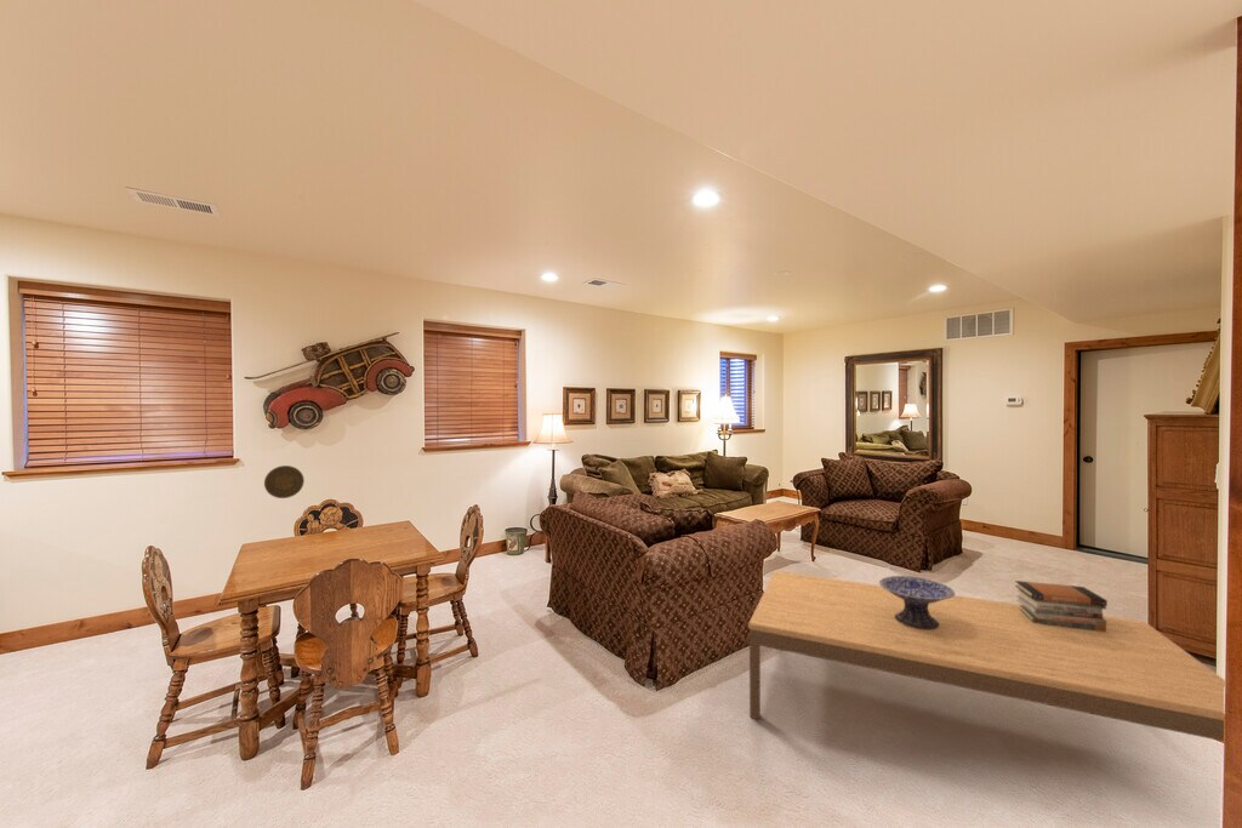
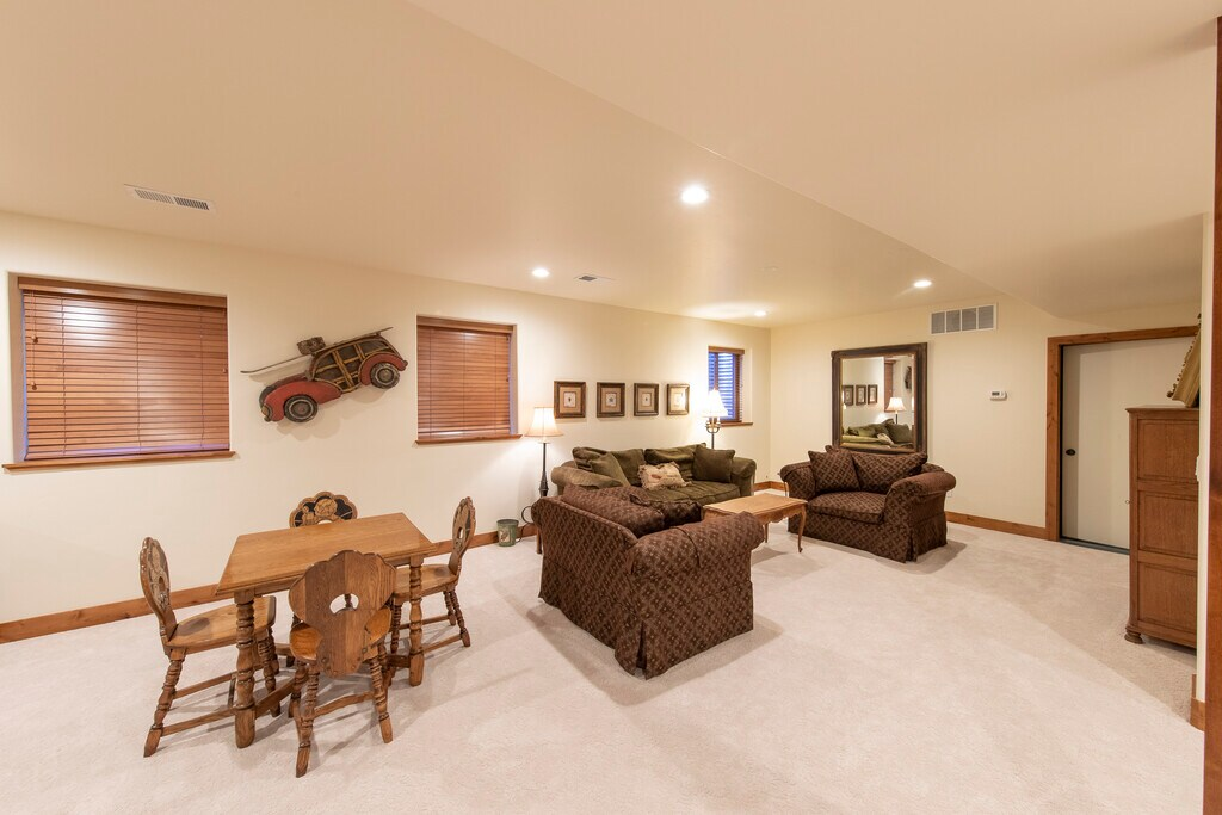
- decorative bowl (916, 603)
- coffee table (946, 669)
- book stack (1058, 604)
- decorative plate (284, 481)
